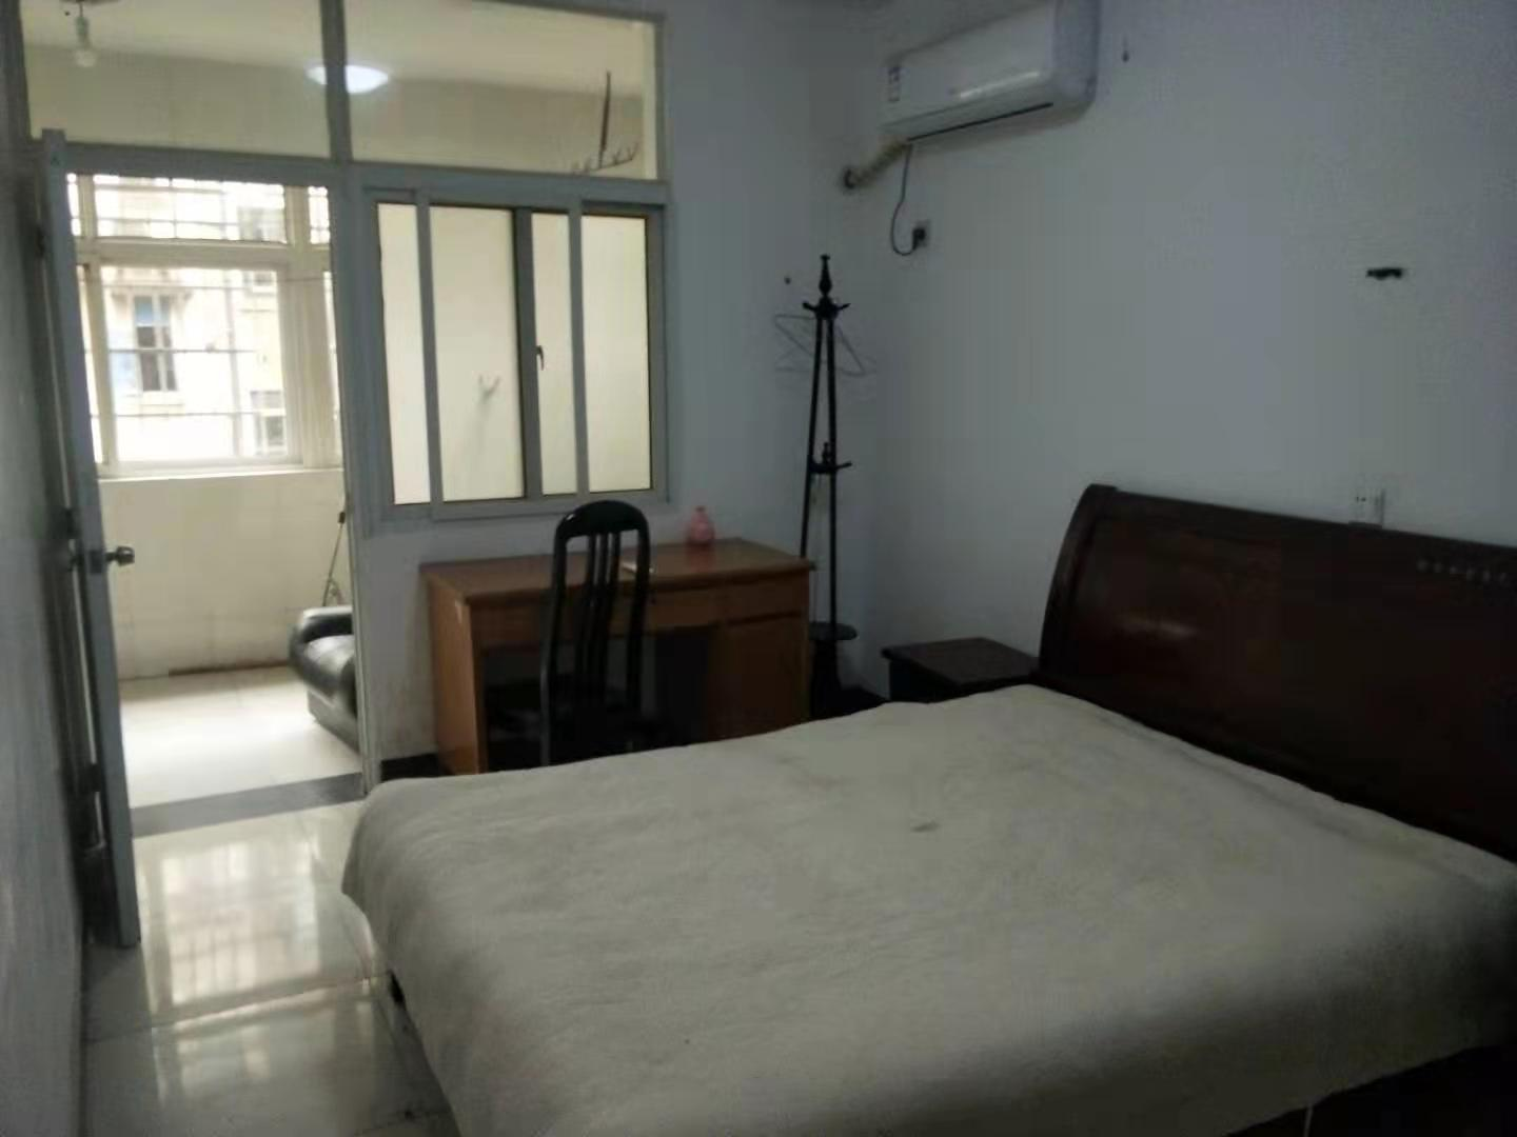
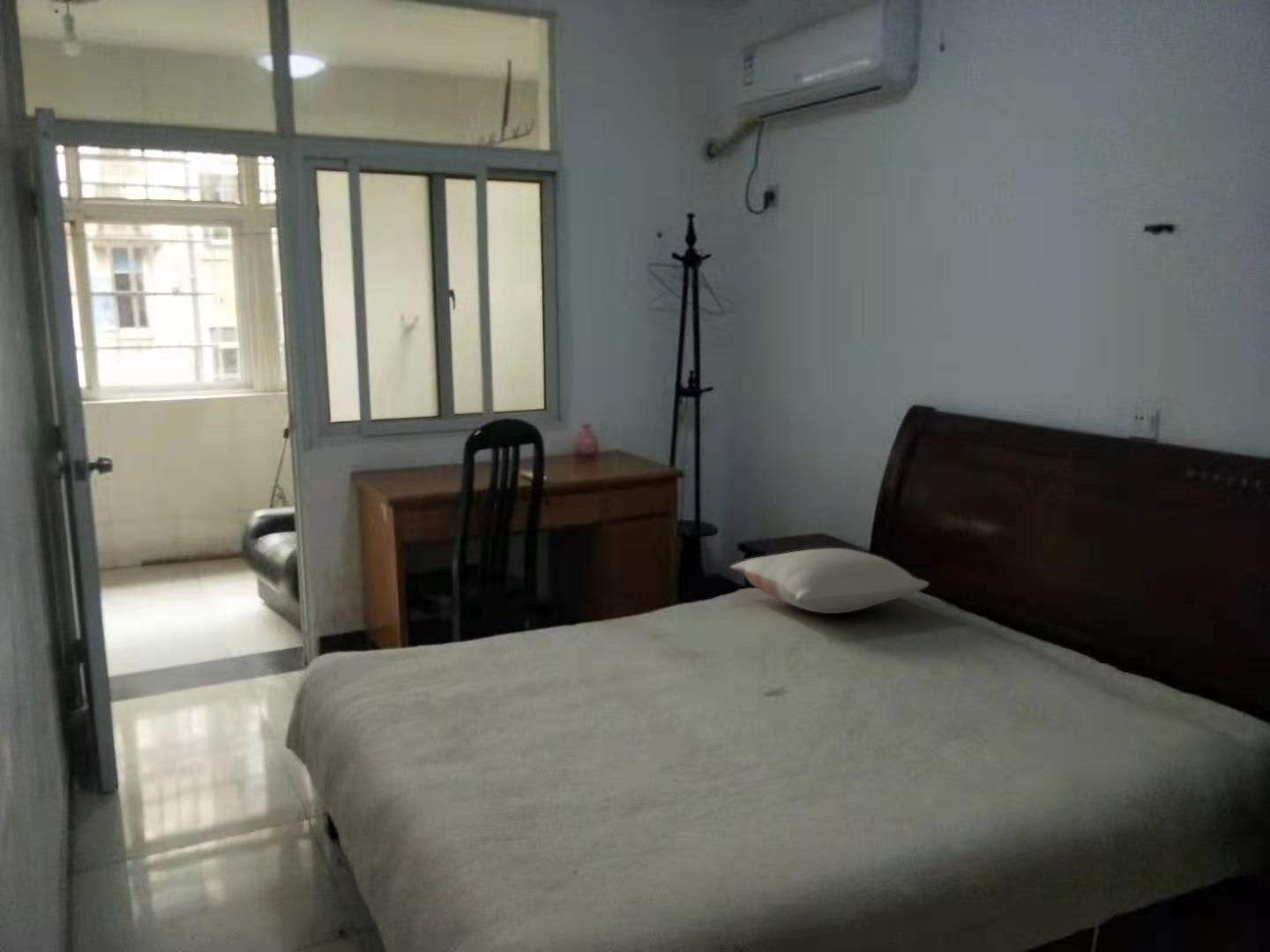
+ pillow (825, 576)
